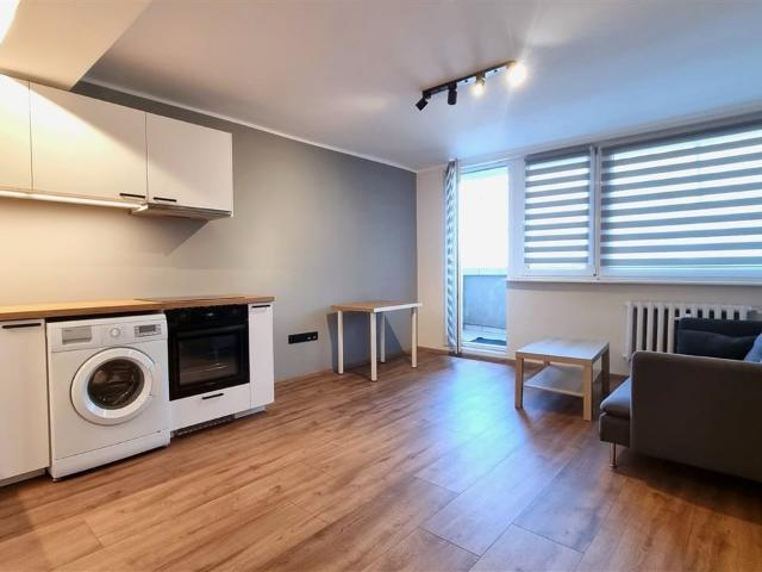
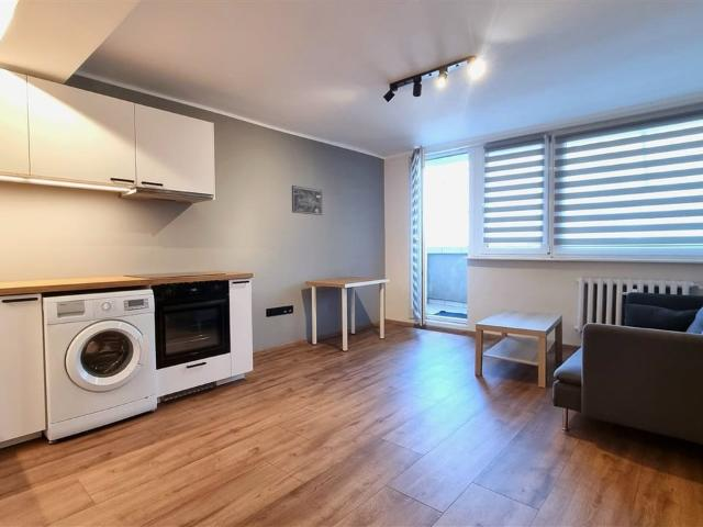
+ wall art (308, 201)
